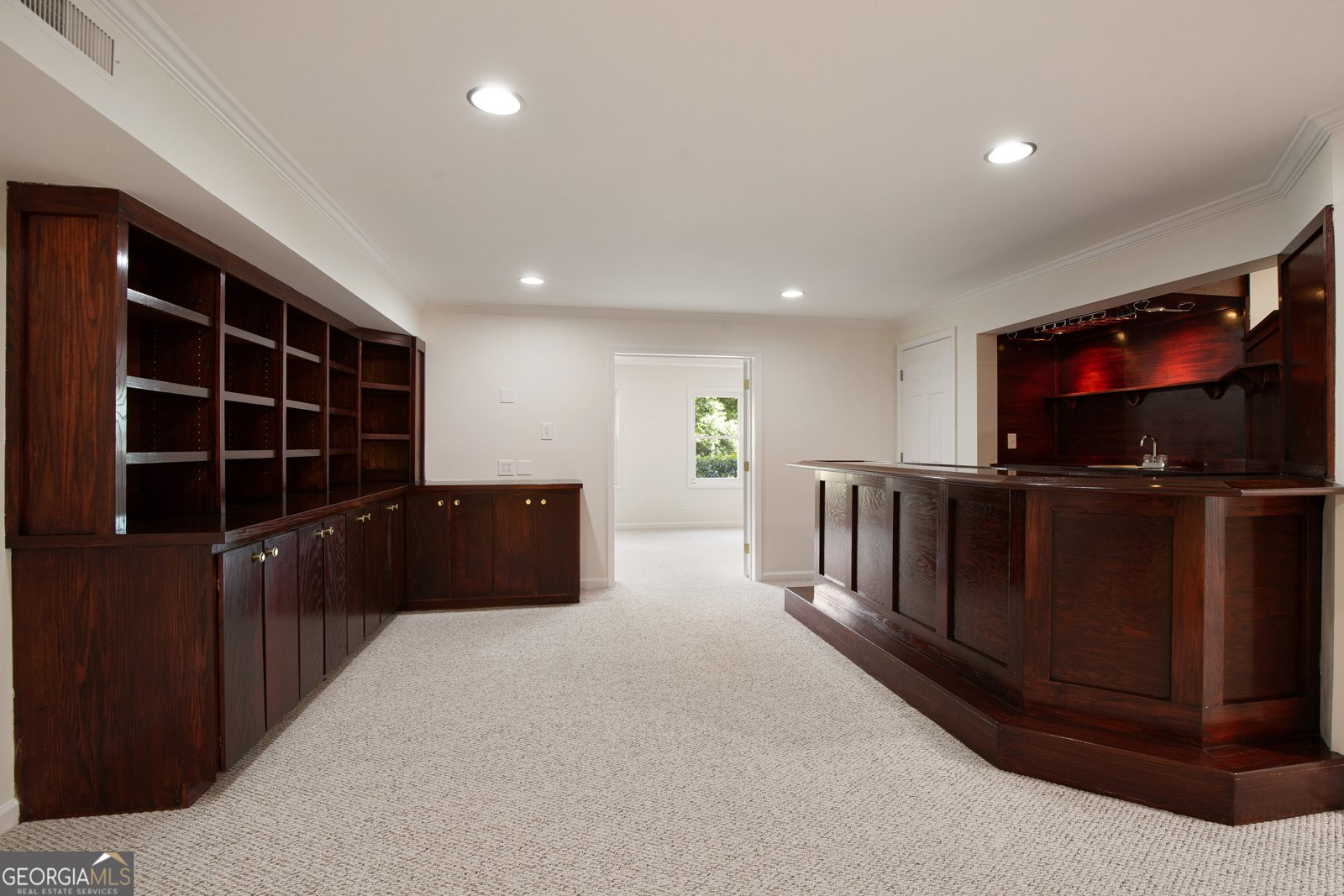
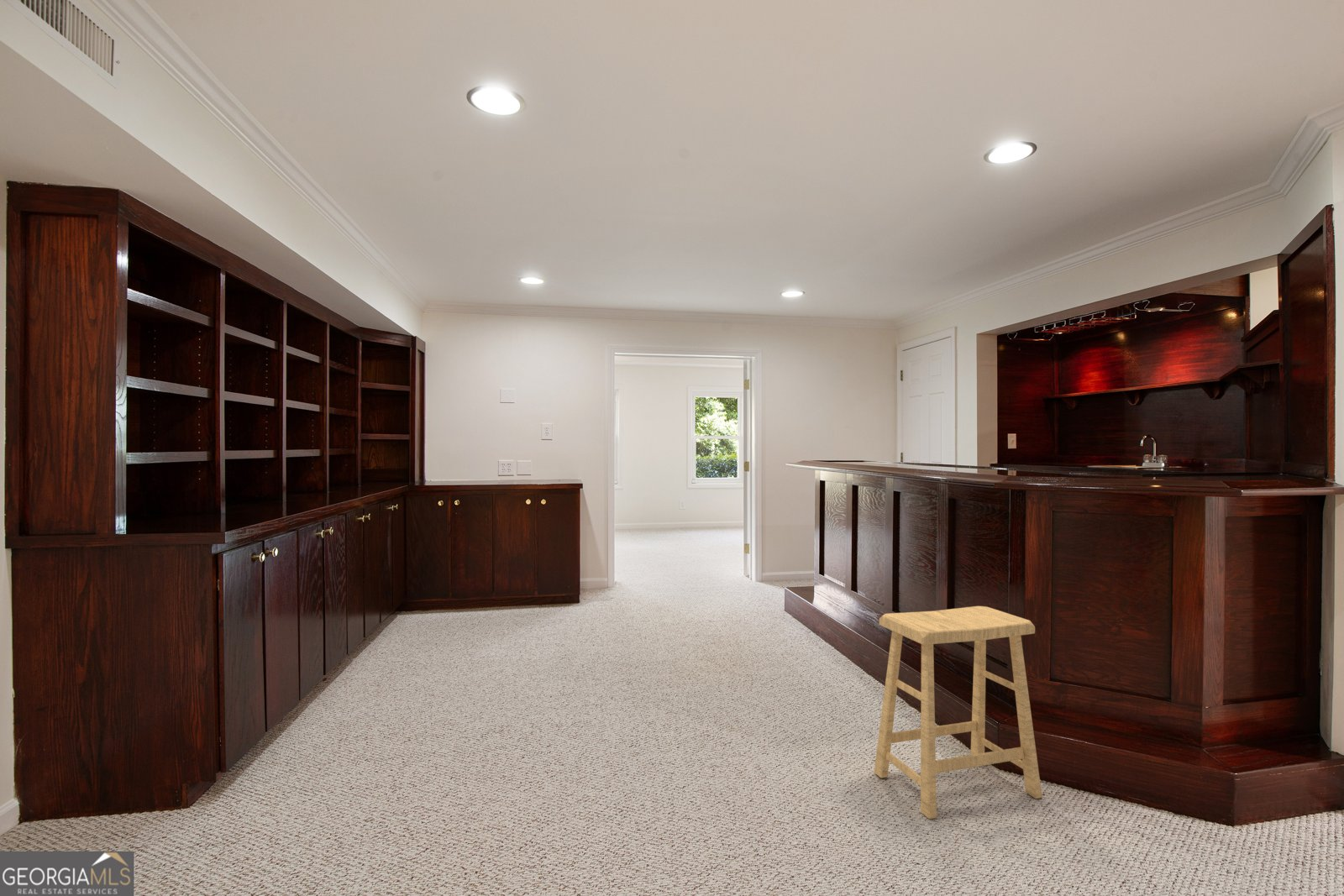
+ stool (973, 701)
